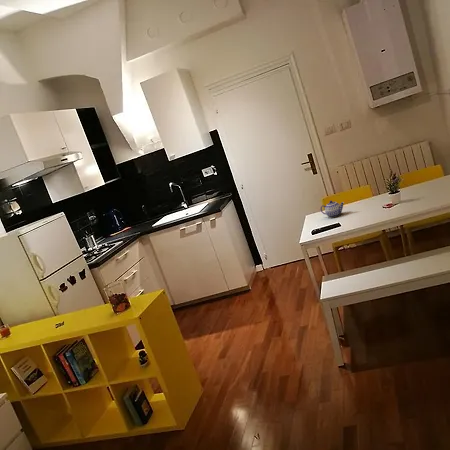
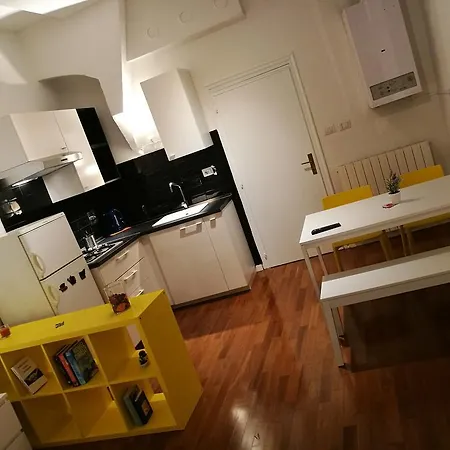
- teapot (332, 208)
